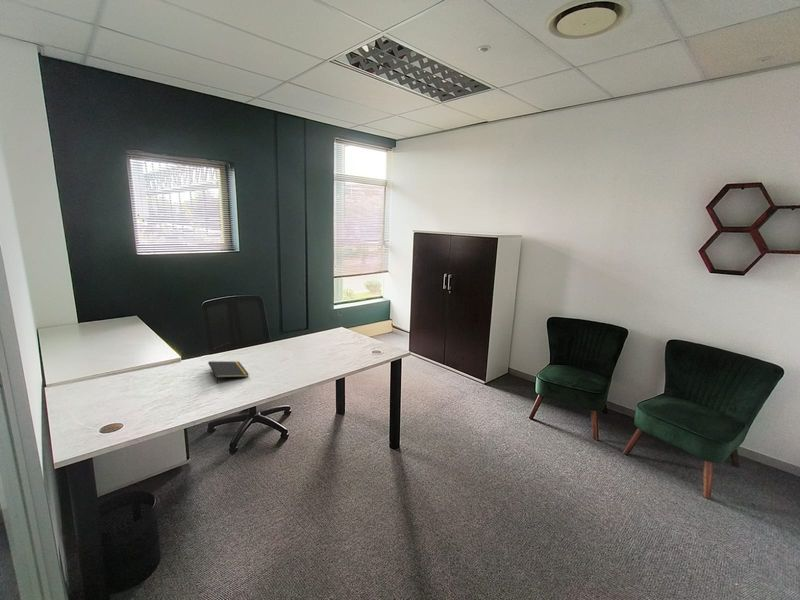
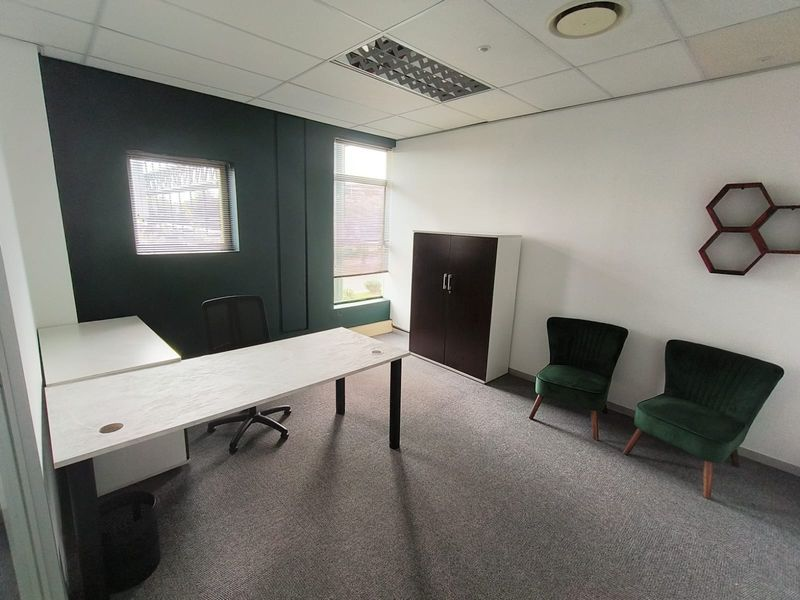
- notepad (228, 368)
